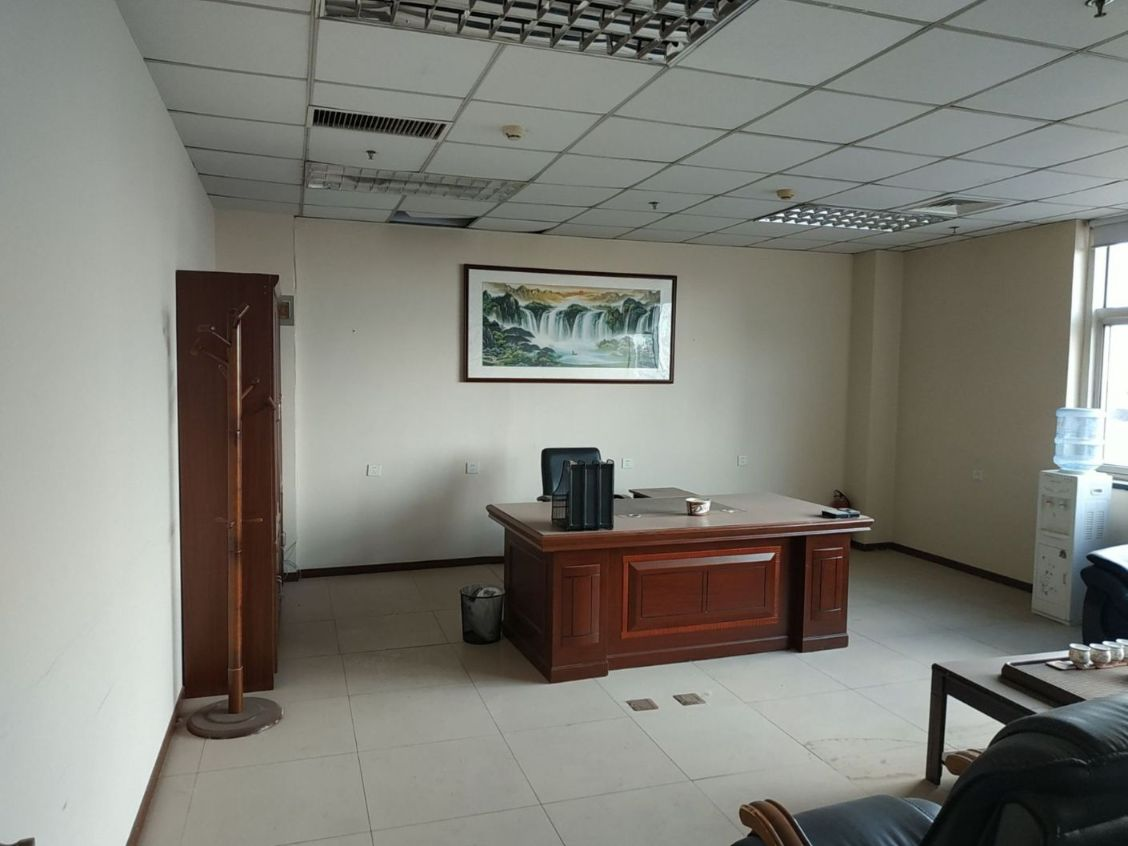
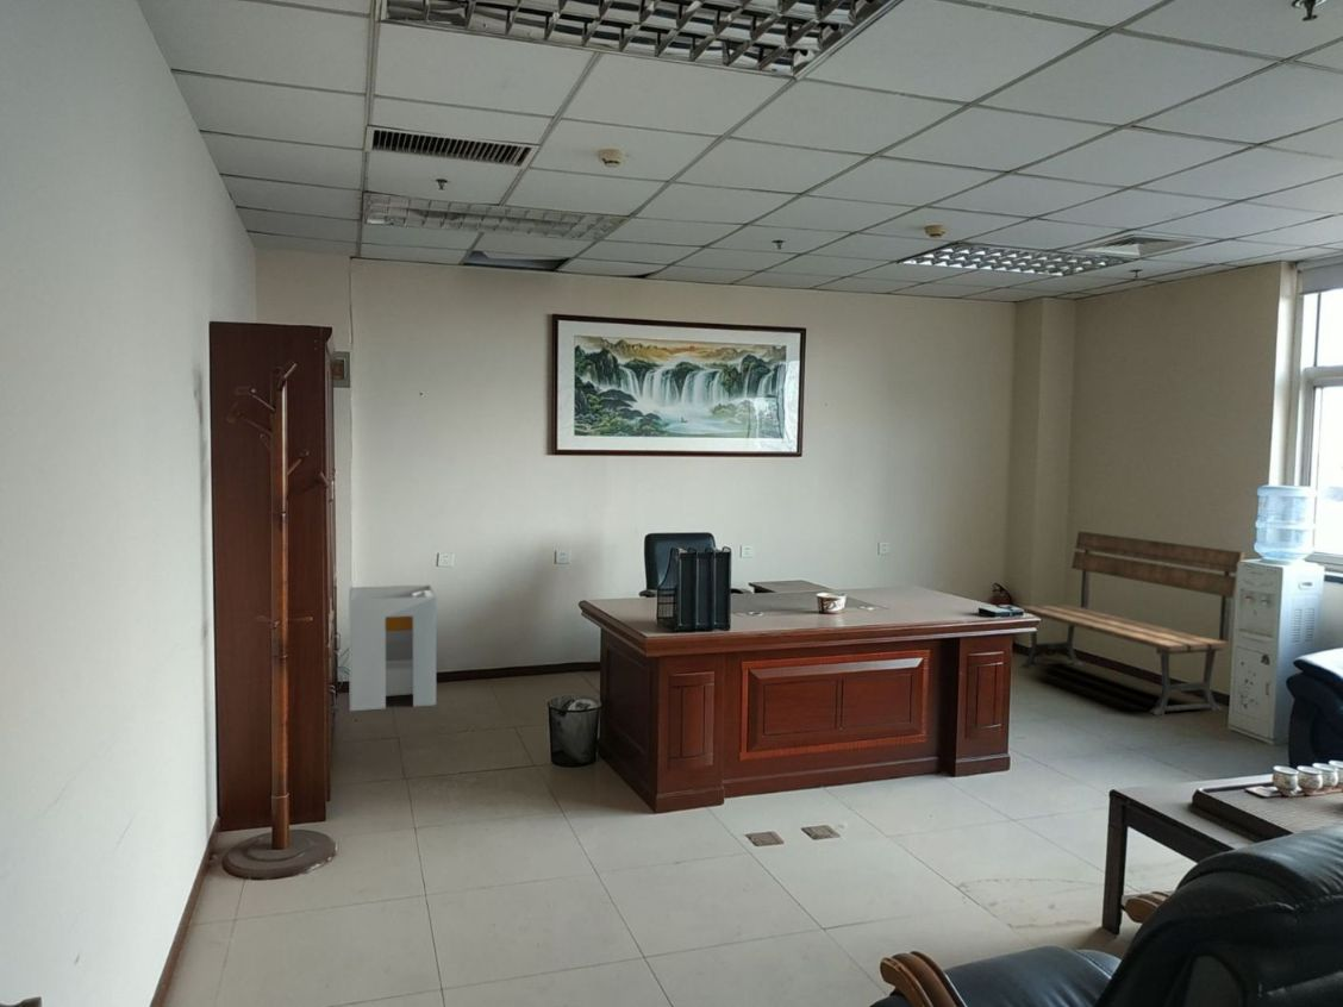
+ storage cabinet (392, 644)
+ bench (1119, 617)
